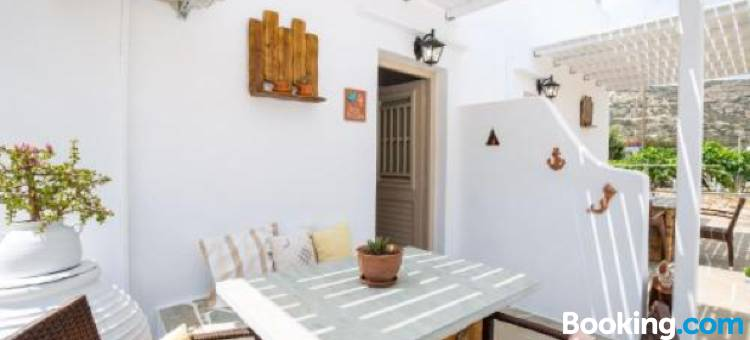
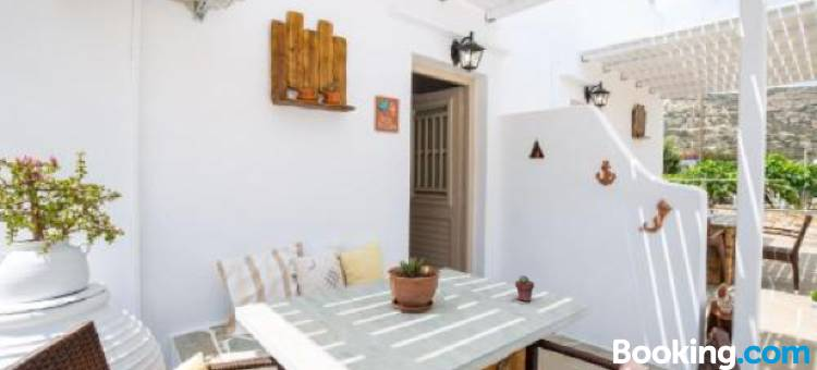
+ potted succulent (524, 287)
